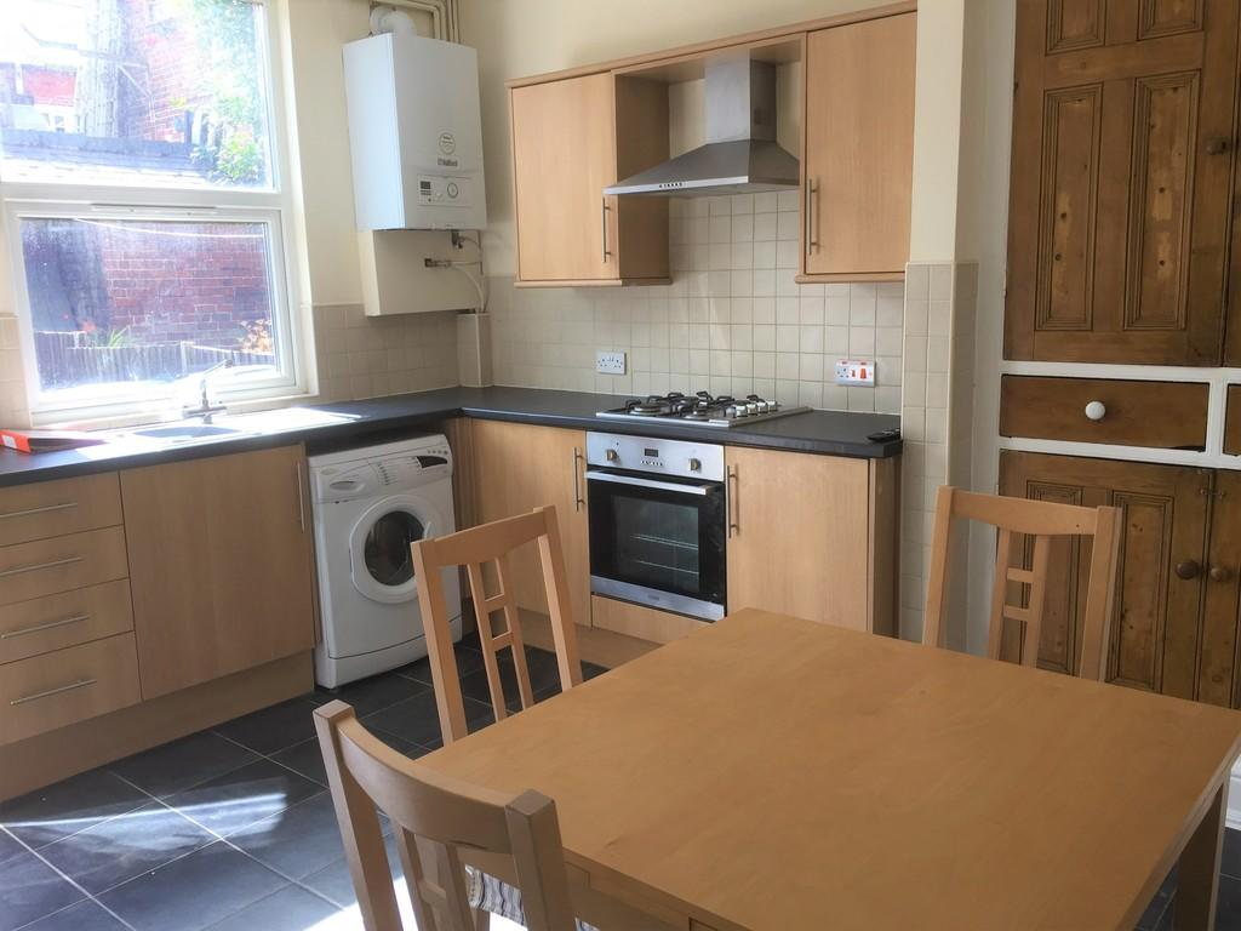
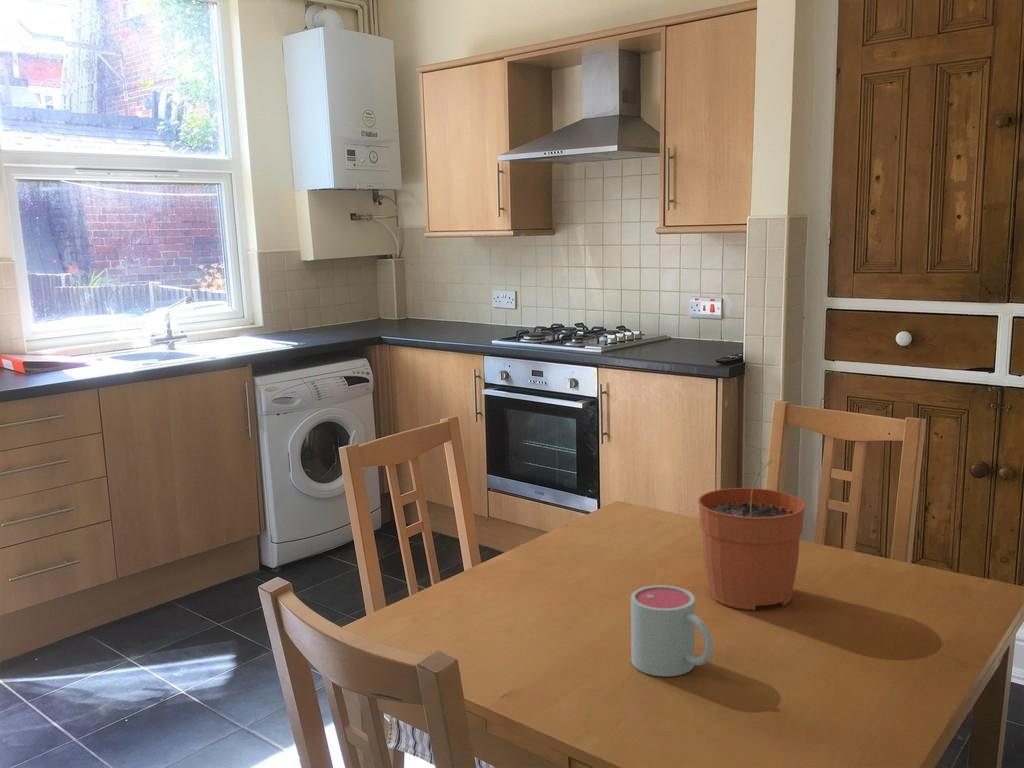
+ plant pot (750, 524)
+ mug (674, 634)
